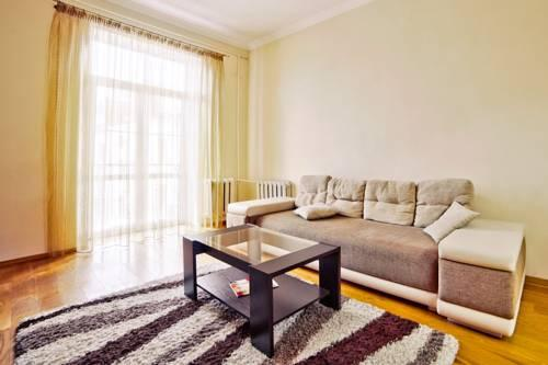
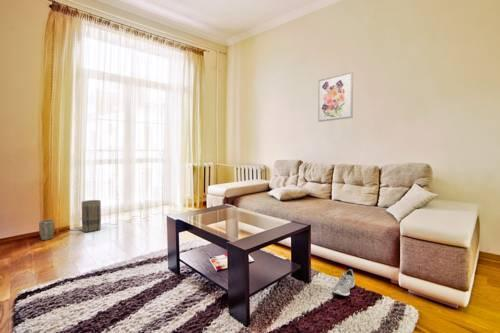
+ plant pot (47, 229)
+ basket (91, 215)
+ wall art (334, 98)
+ sneaker (343, 281)
